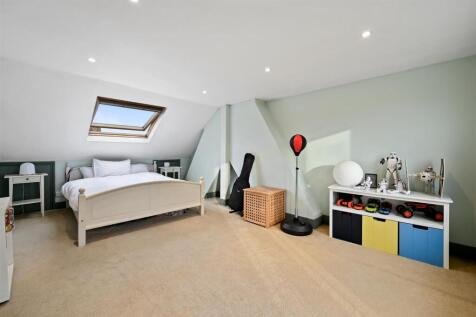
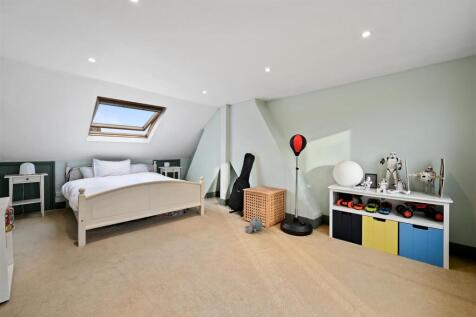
+ plush toy (253, 224)
